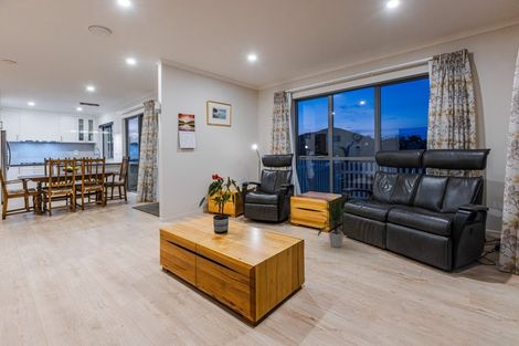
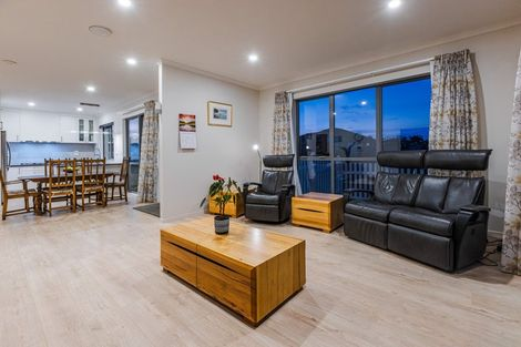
- indoor plant (333, 220)
